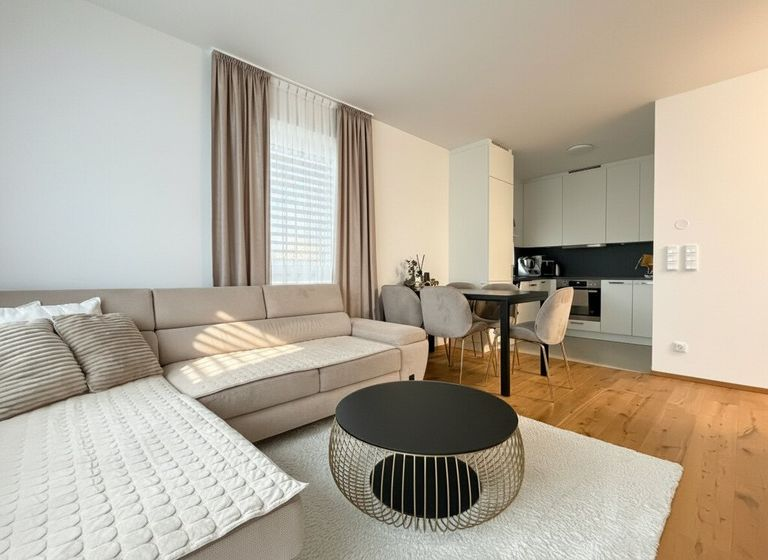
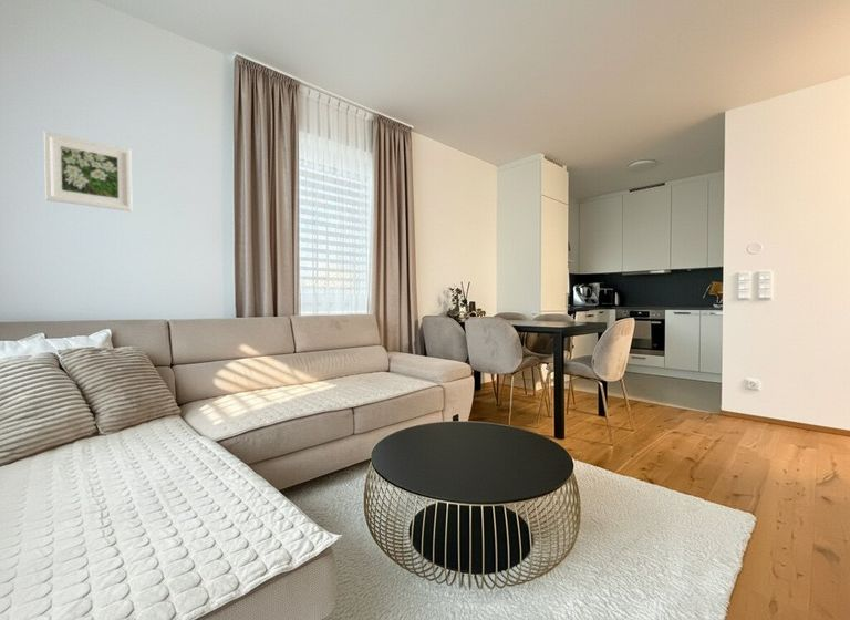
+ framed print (91, 173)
